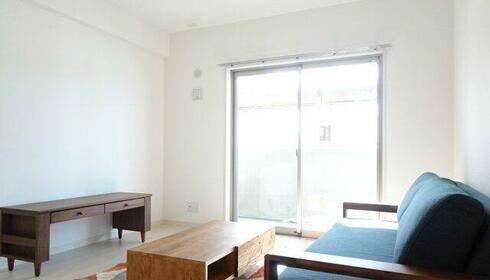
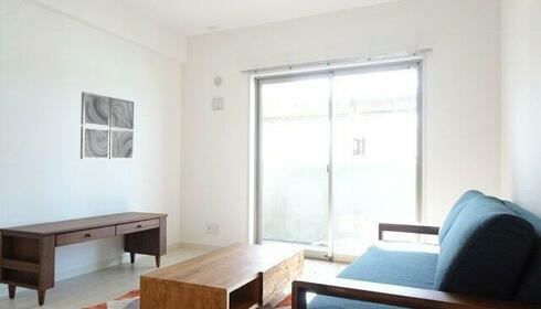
+ wall art (109, 127)
